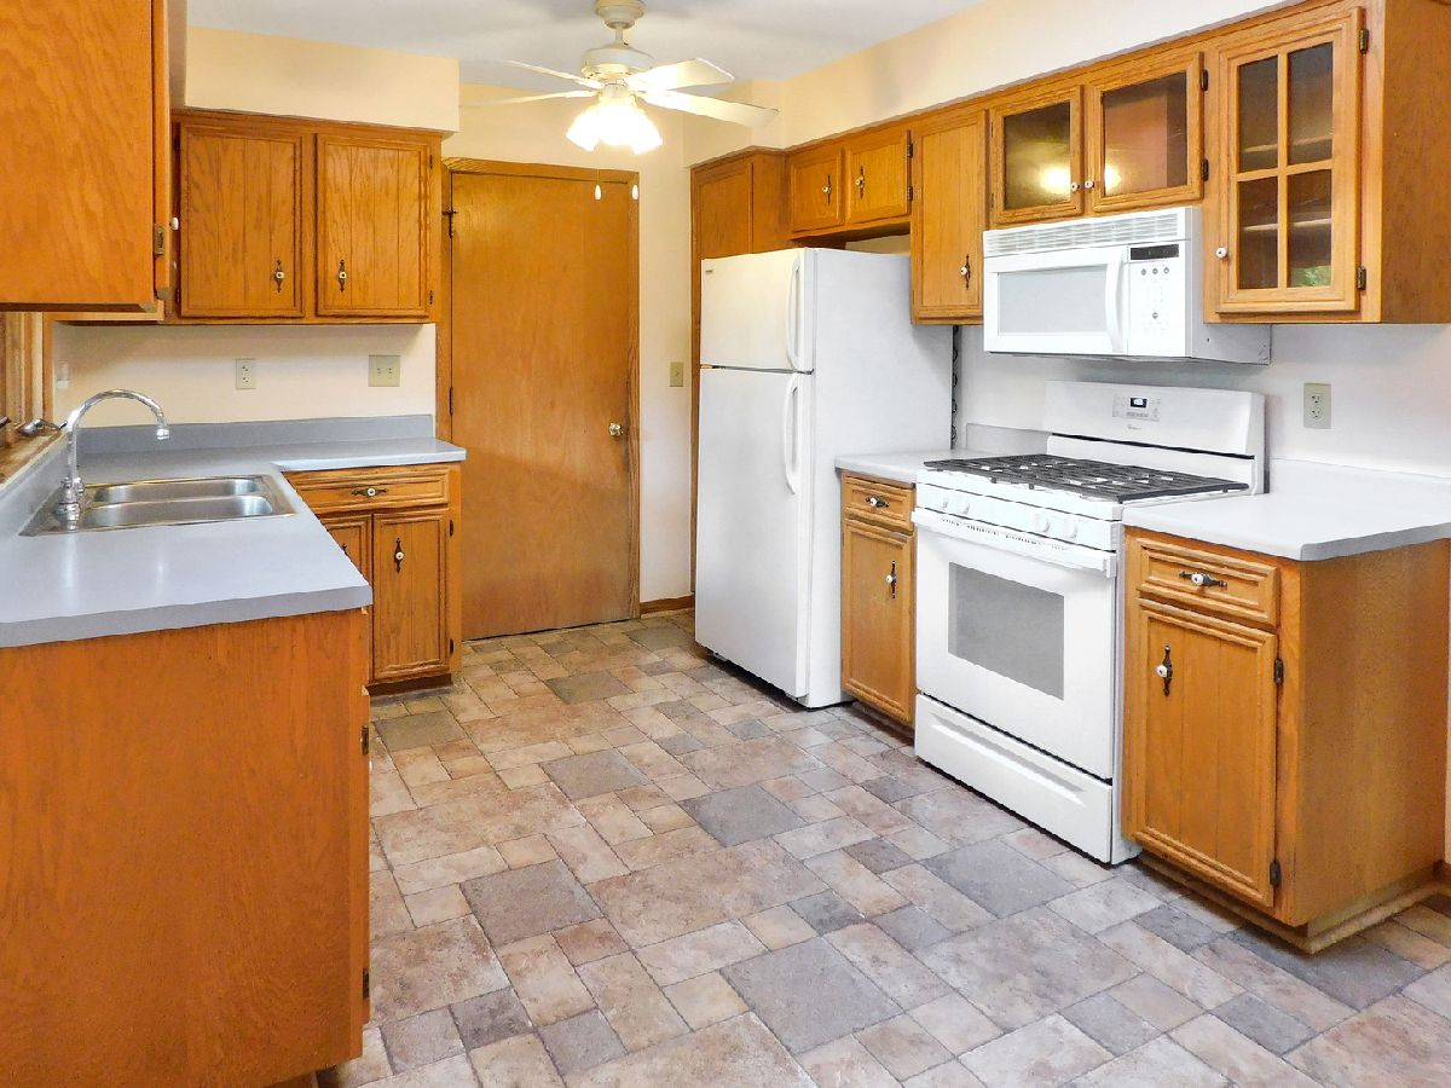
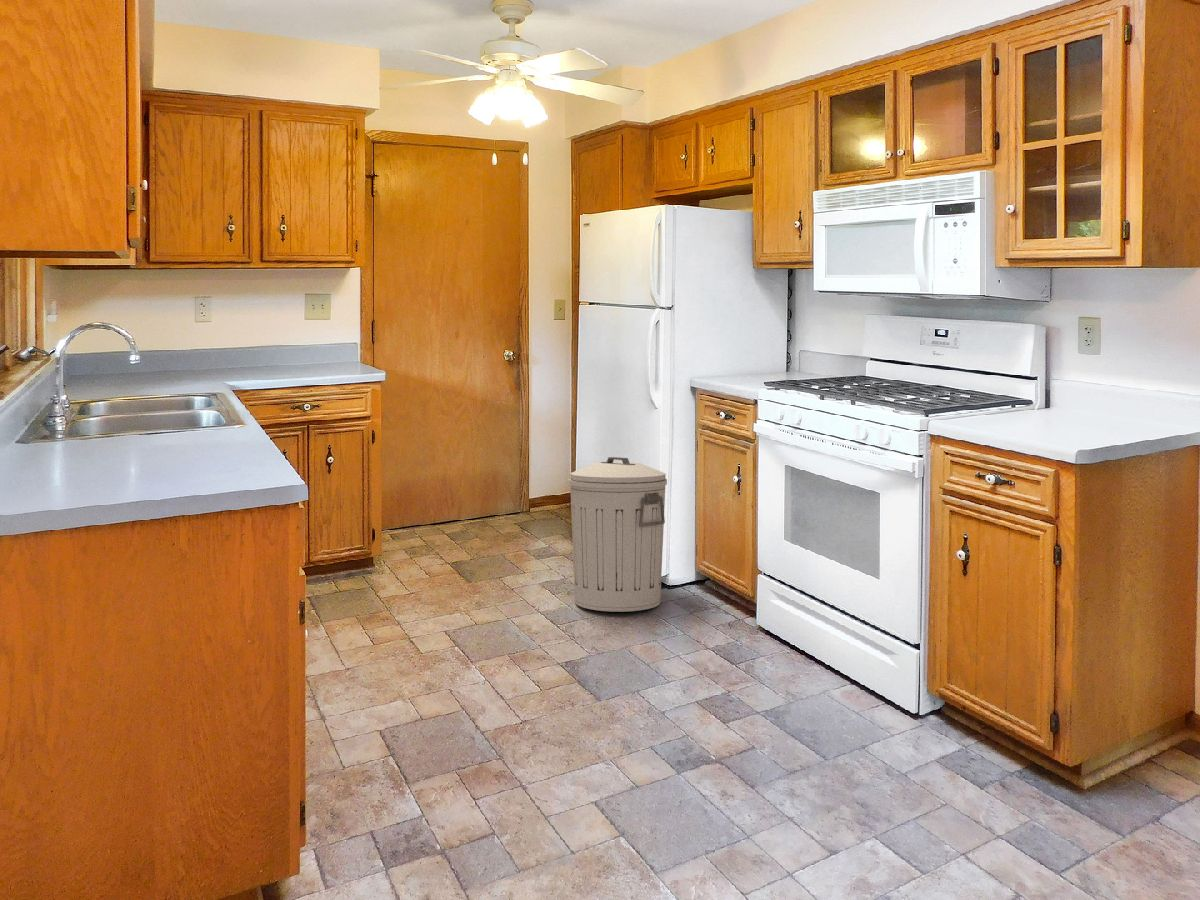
+ trash can (617, 530)
